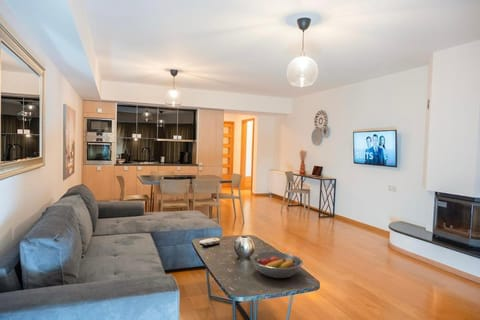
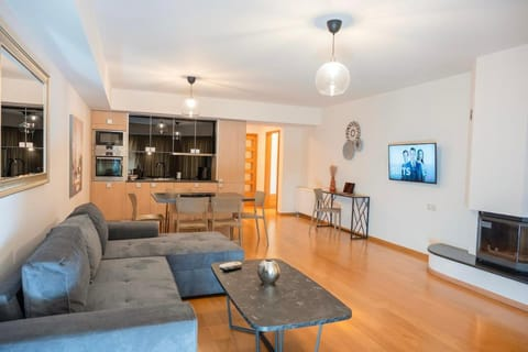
- fruit bowl (276, 264)
